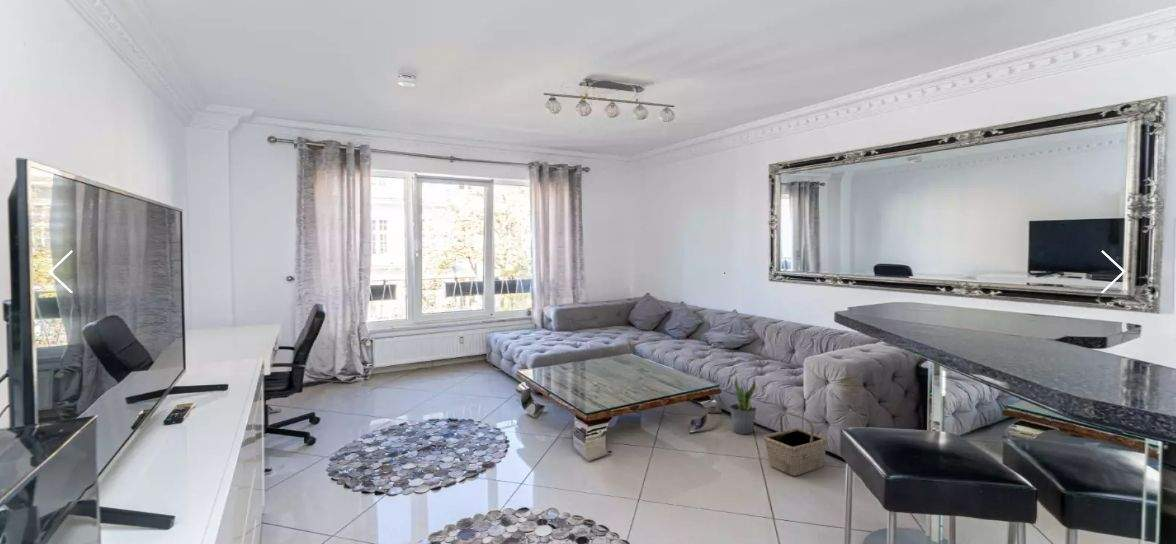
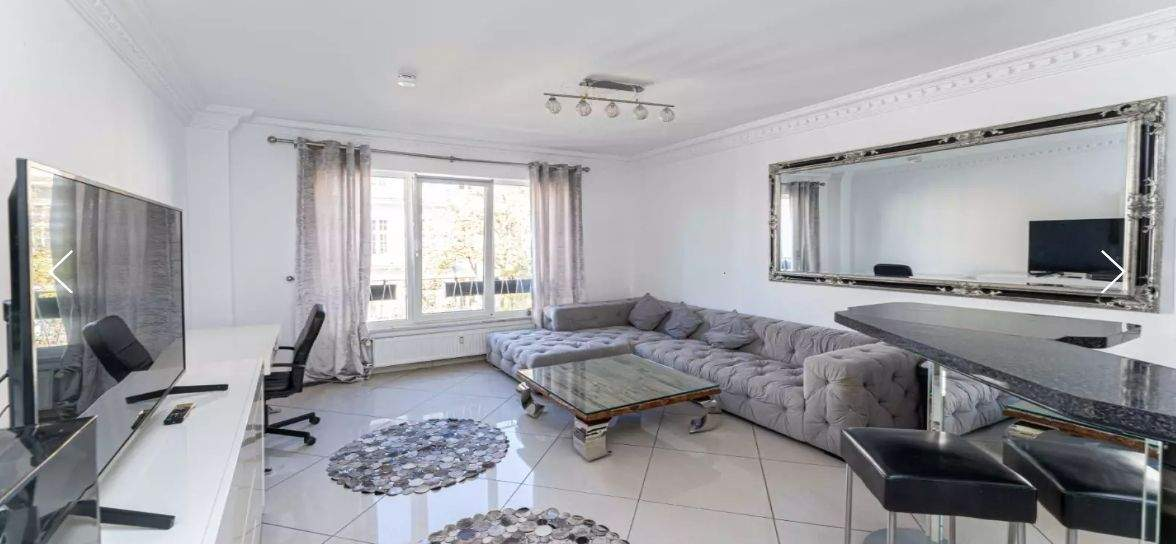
- basket (795, 440)
- potted plant (742, 402)
